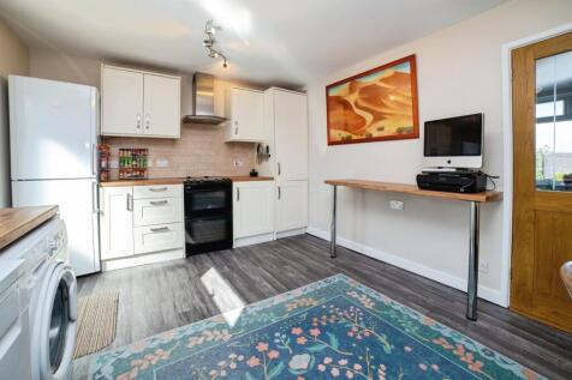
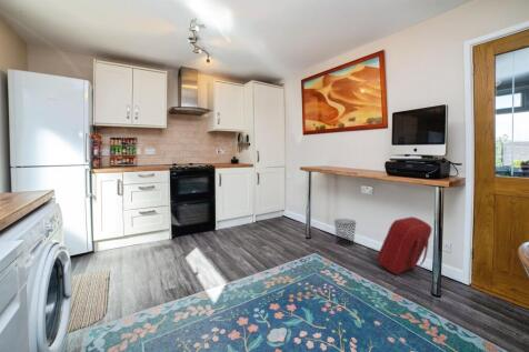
+ waste bin (345, 231)
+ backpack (403, 244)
